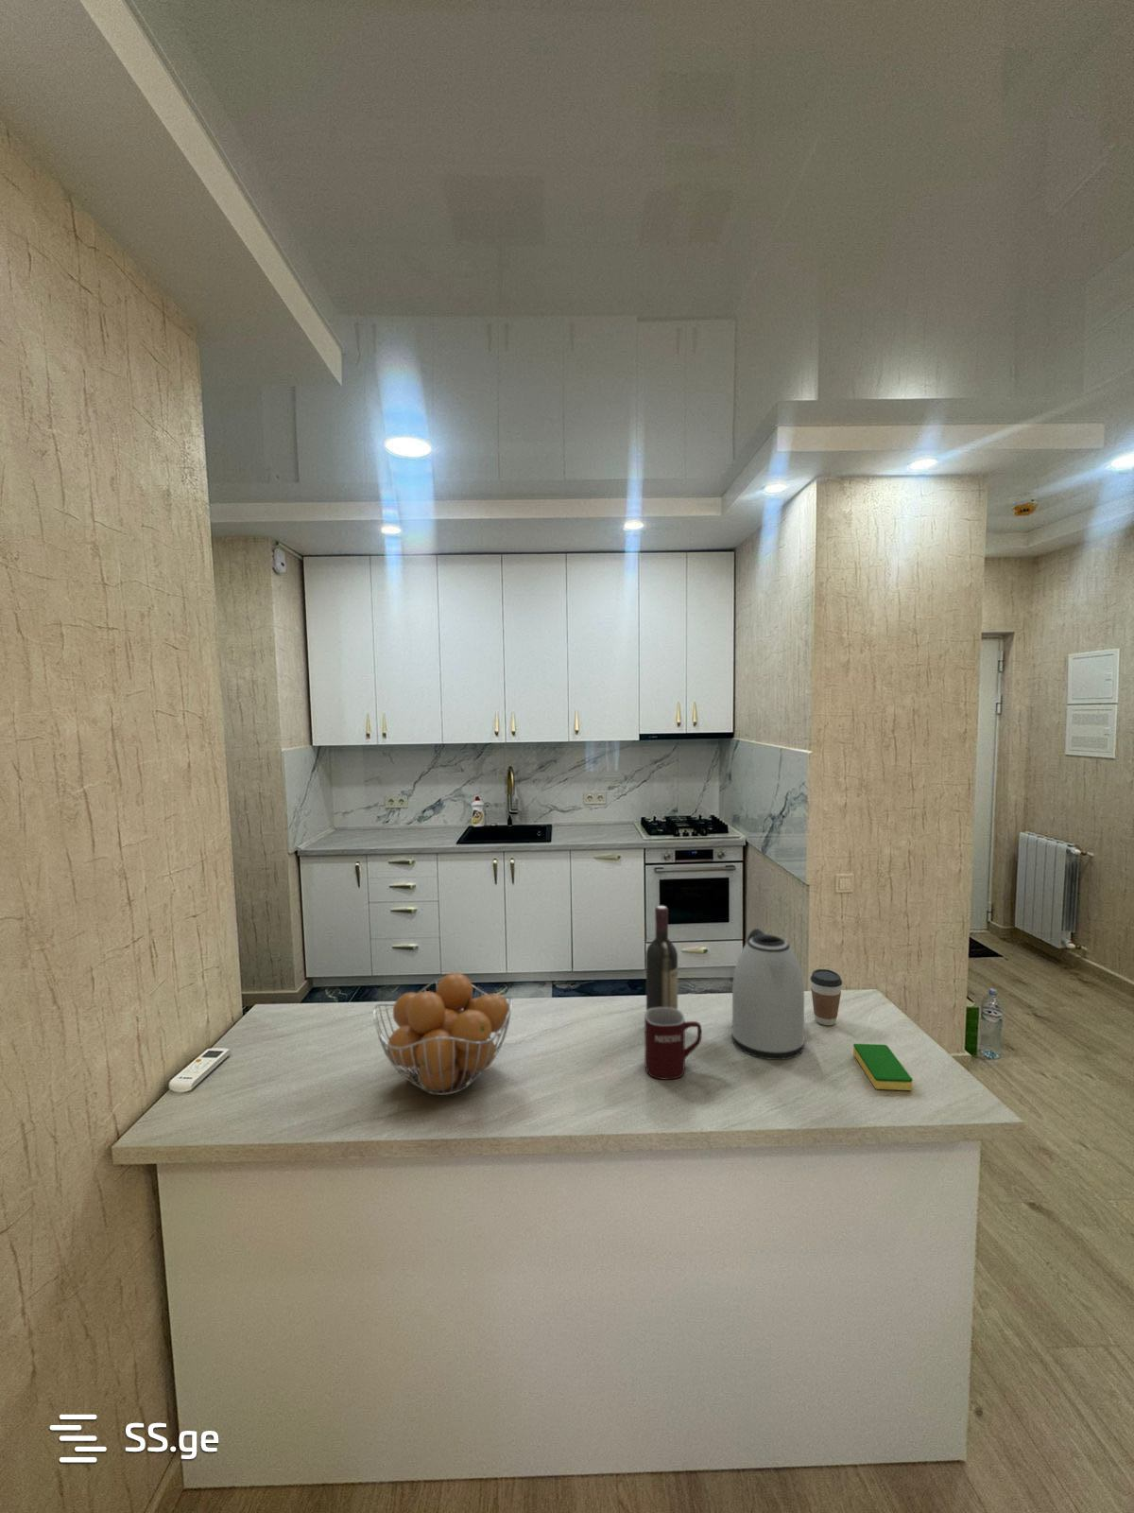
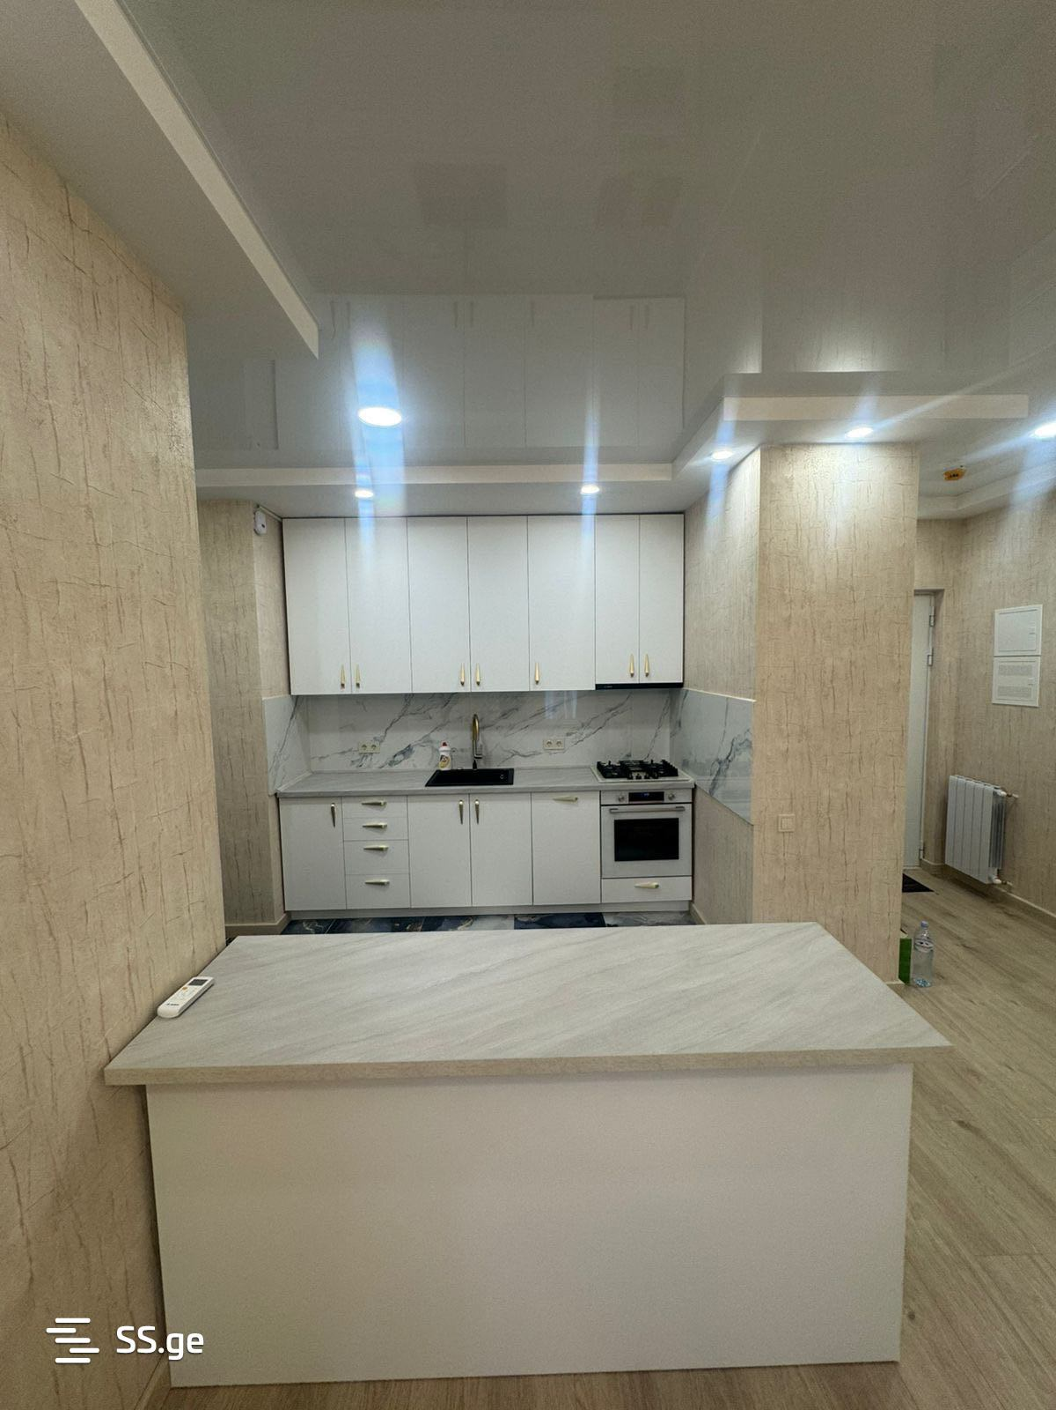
- wine bottle (661, 969)
- kettle (764, 984)
- fruit basket (444, 1033)
- dish sponge (880, 1066)
- coffee cup (825, 997)
- mug (673, 1042)
